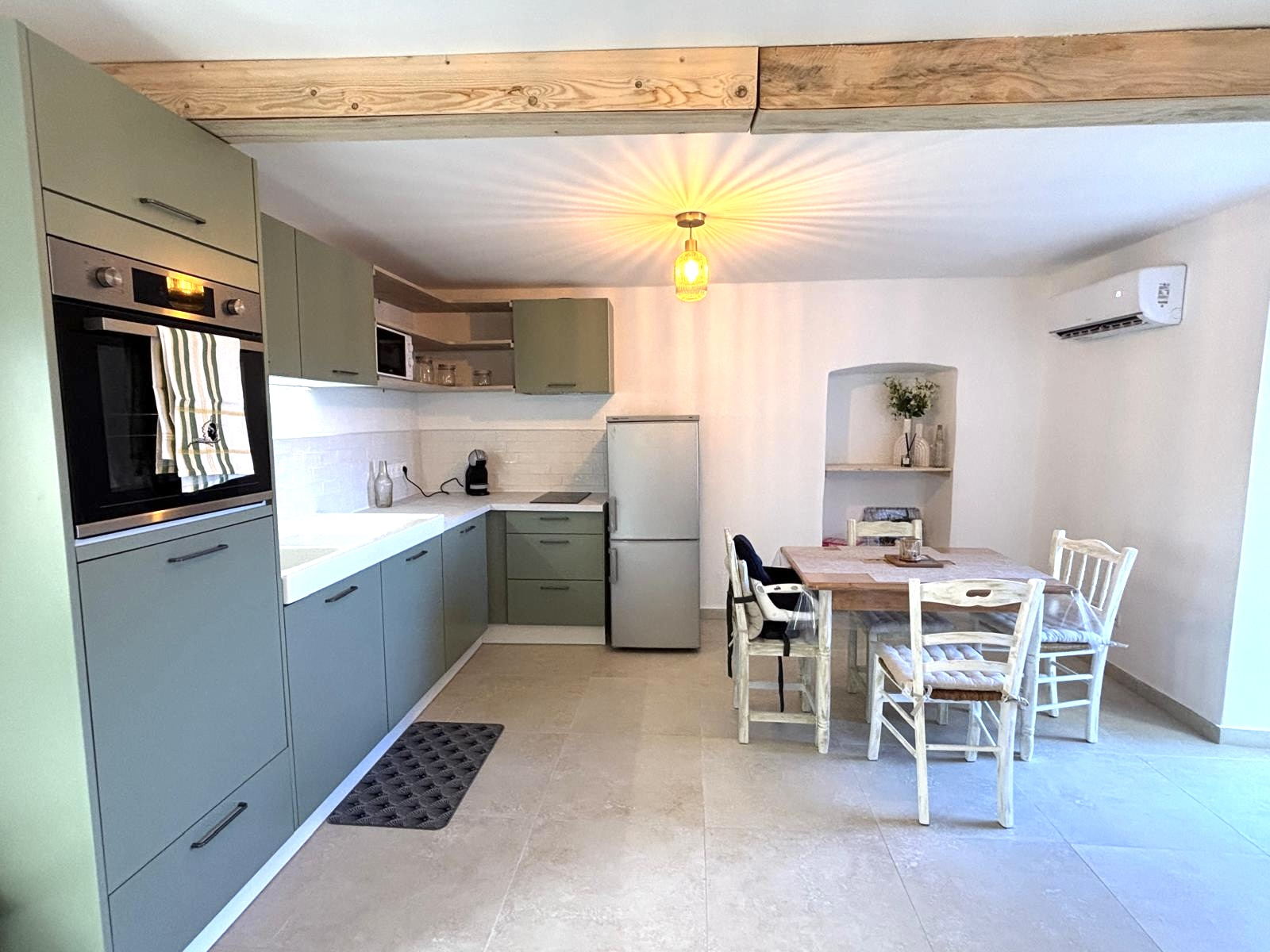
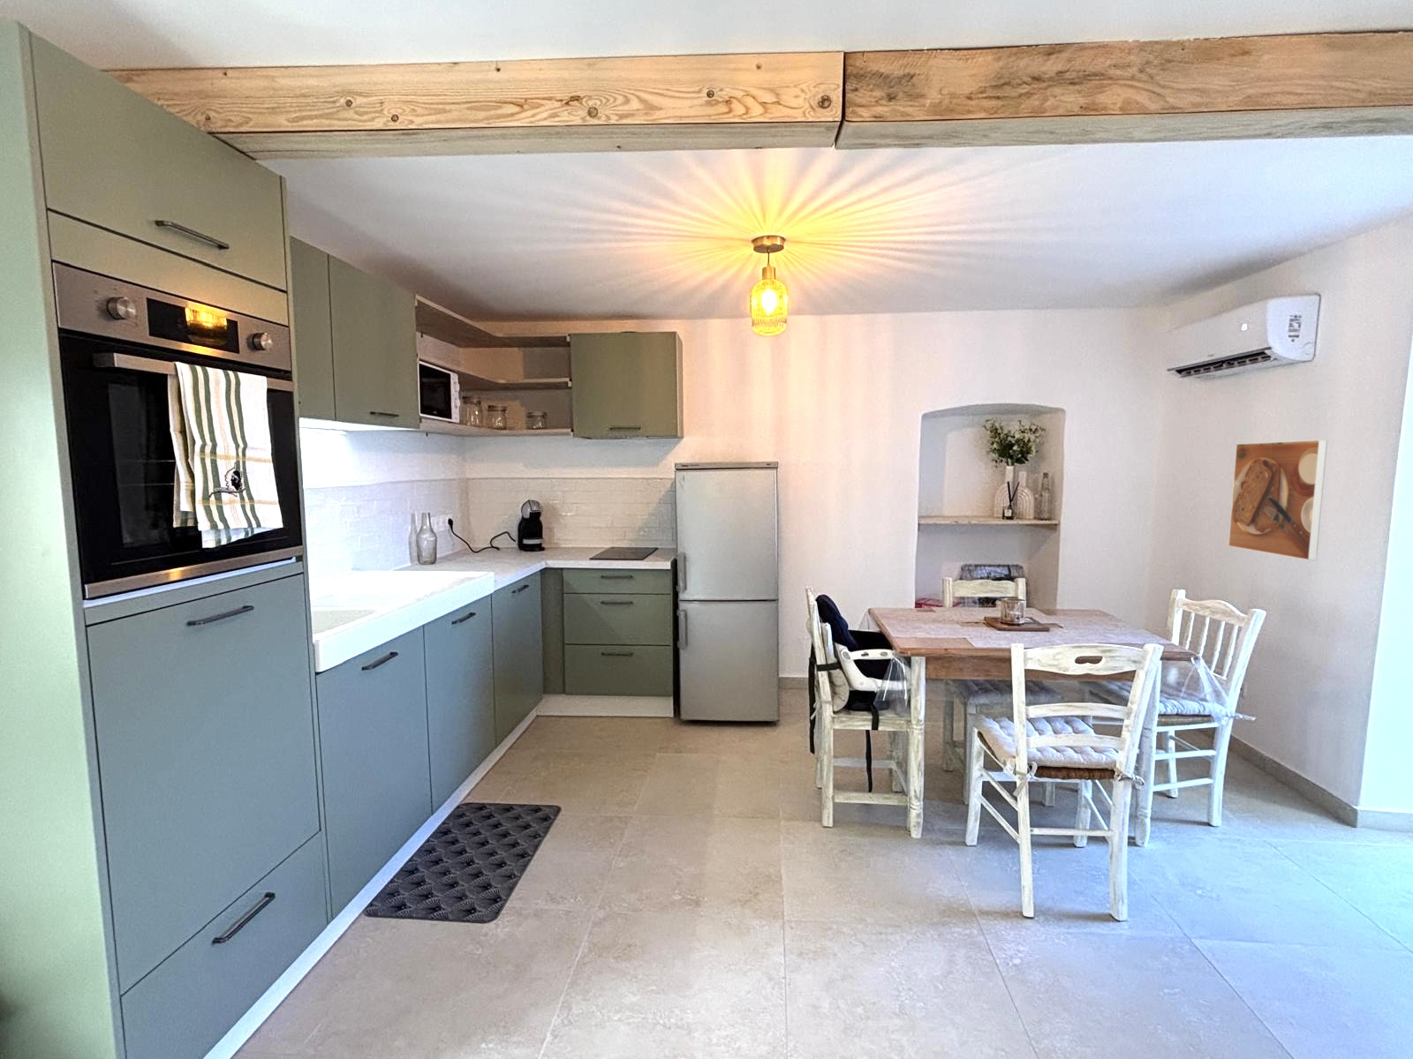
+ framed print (1273, 497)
